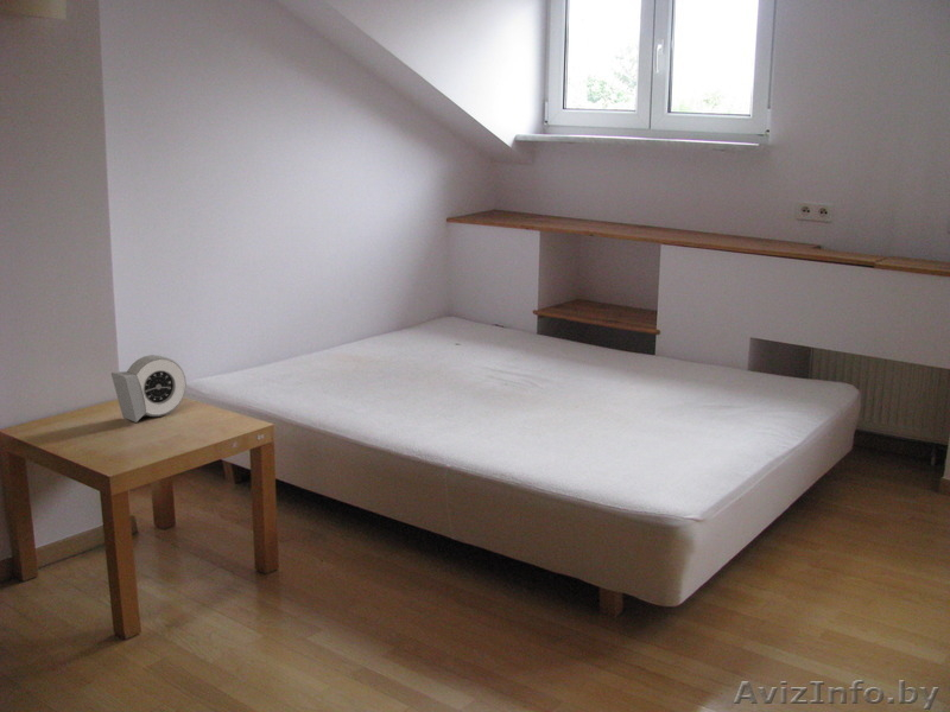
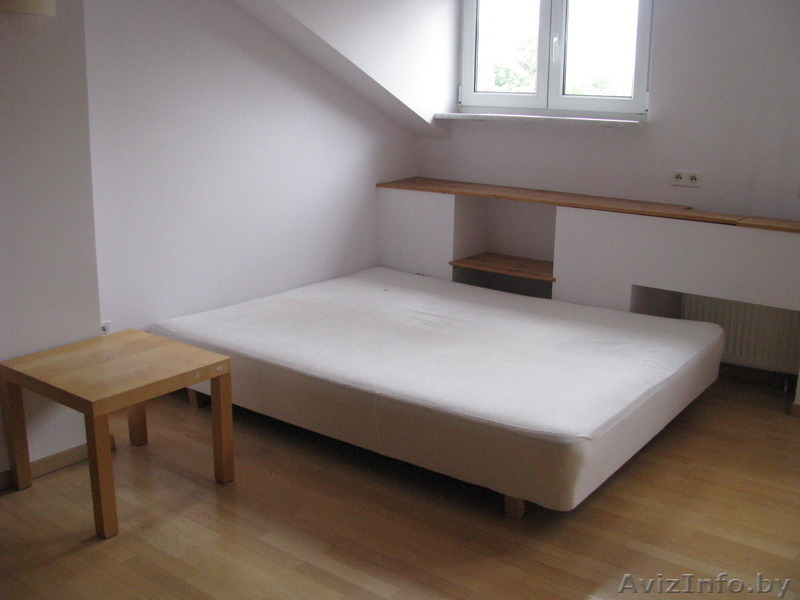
- alarm clock (152, 386)
